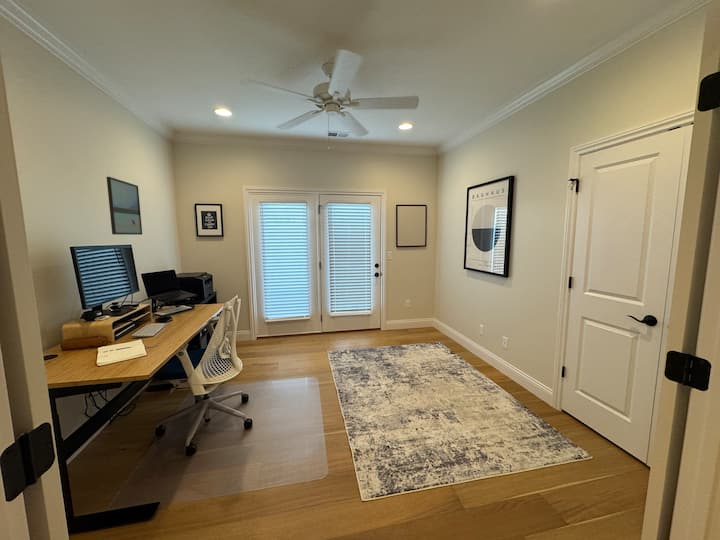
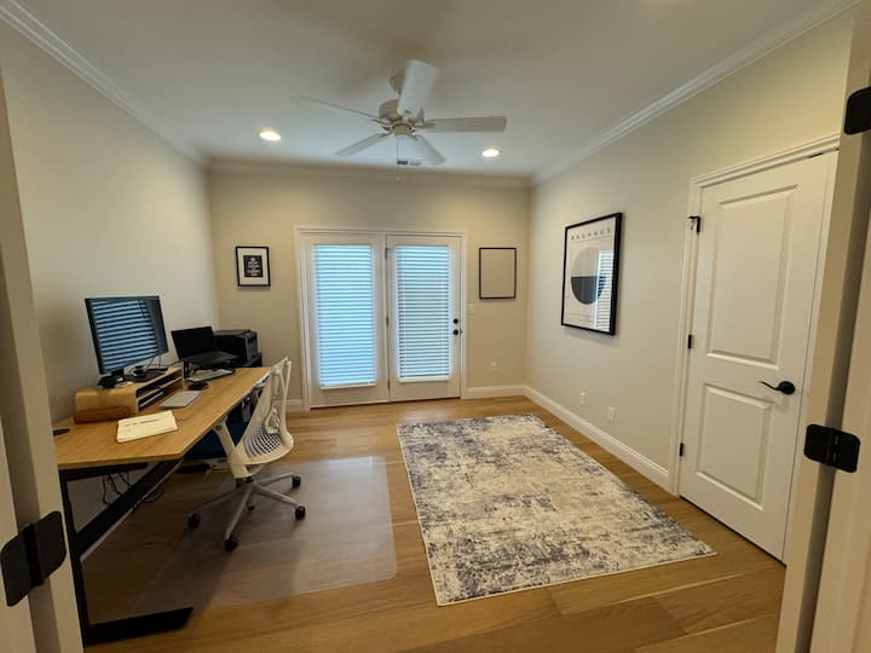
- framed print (126, 208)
